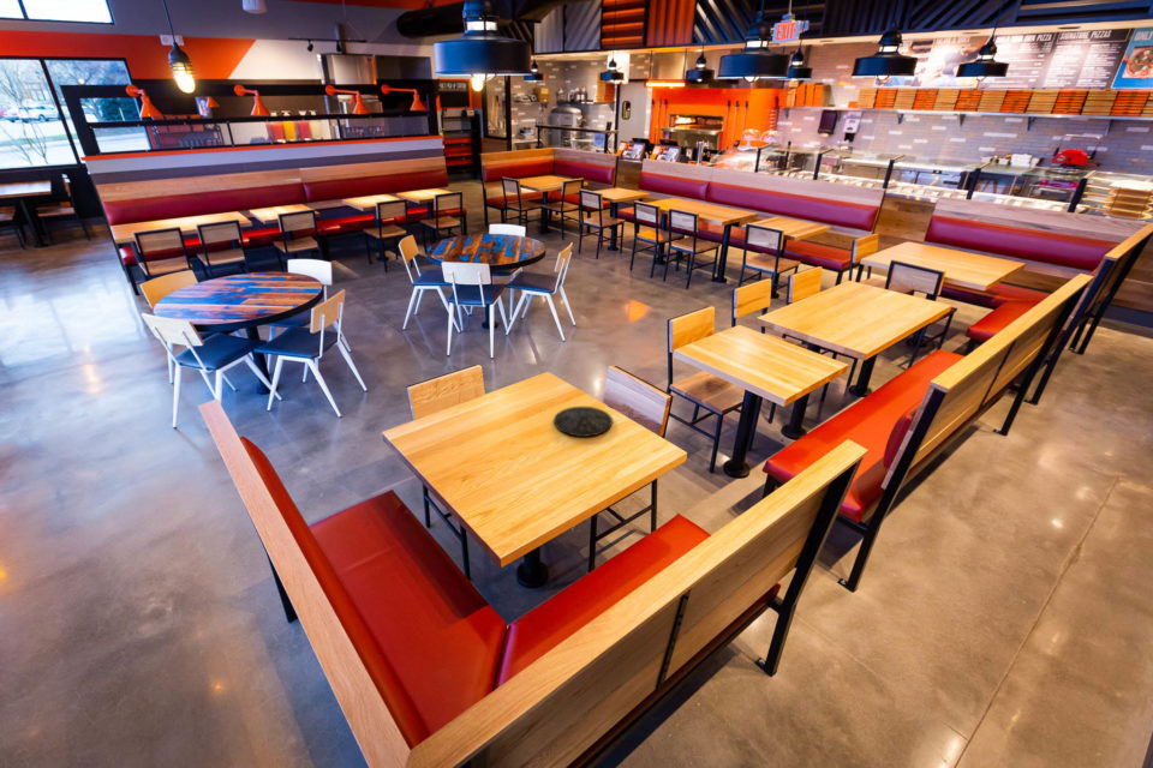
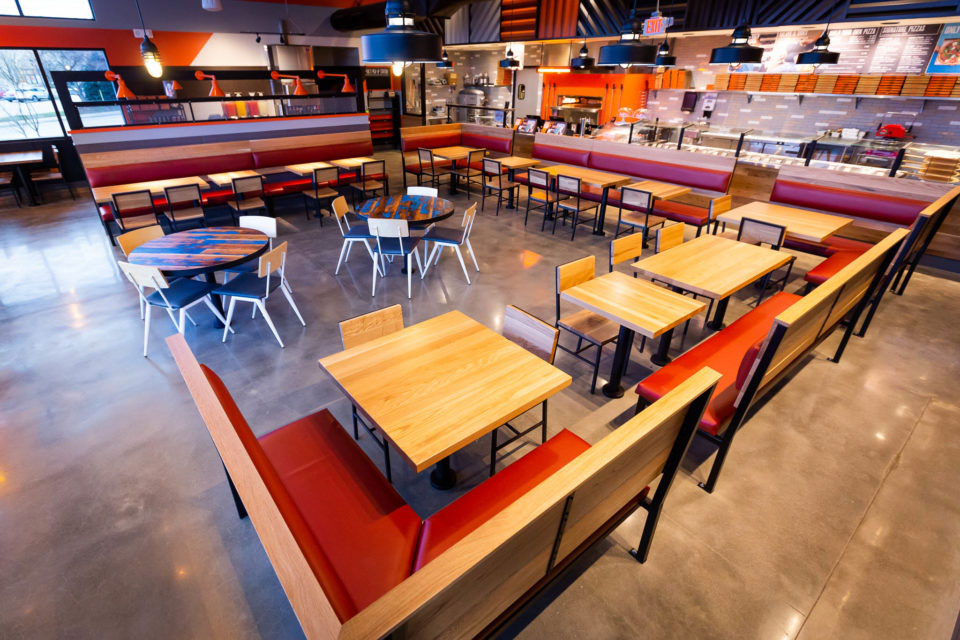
- plate (583, 418)
